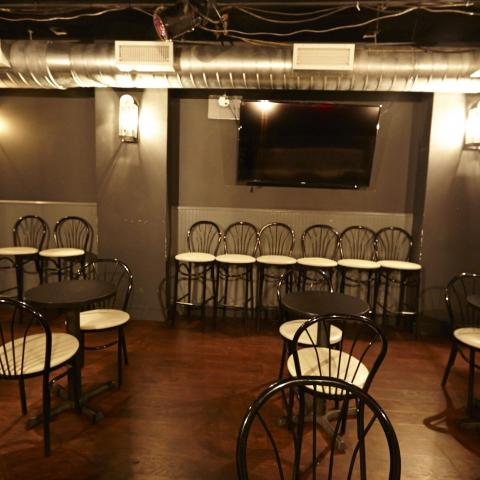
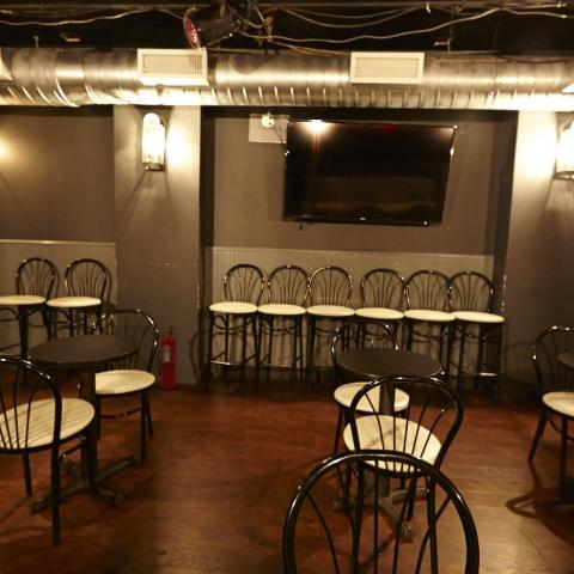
+ fire extinguisher (166, 356)
